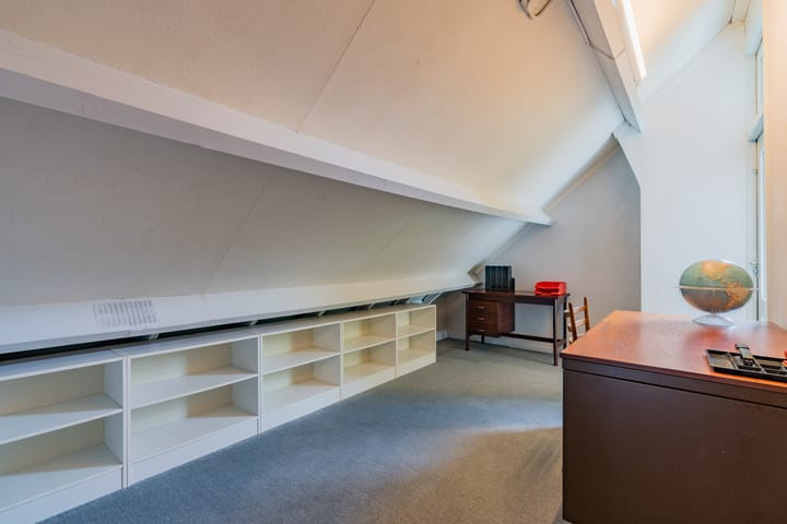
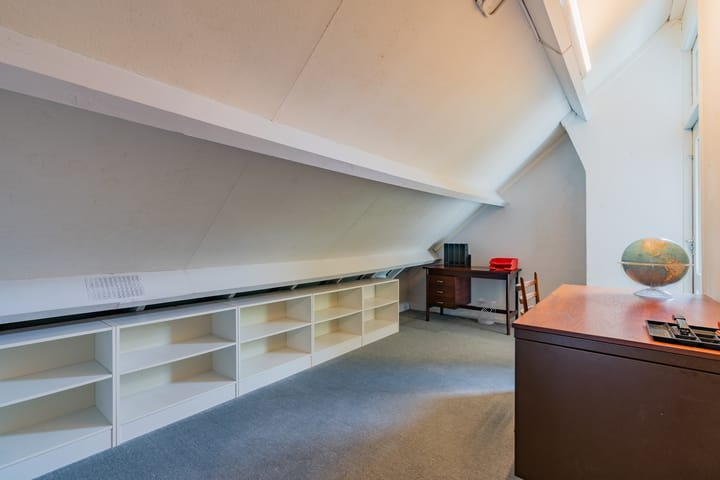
+ wastebasket (485, 312)
